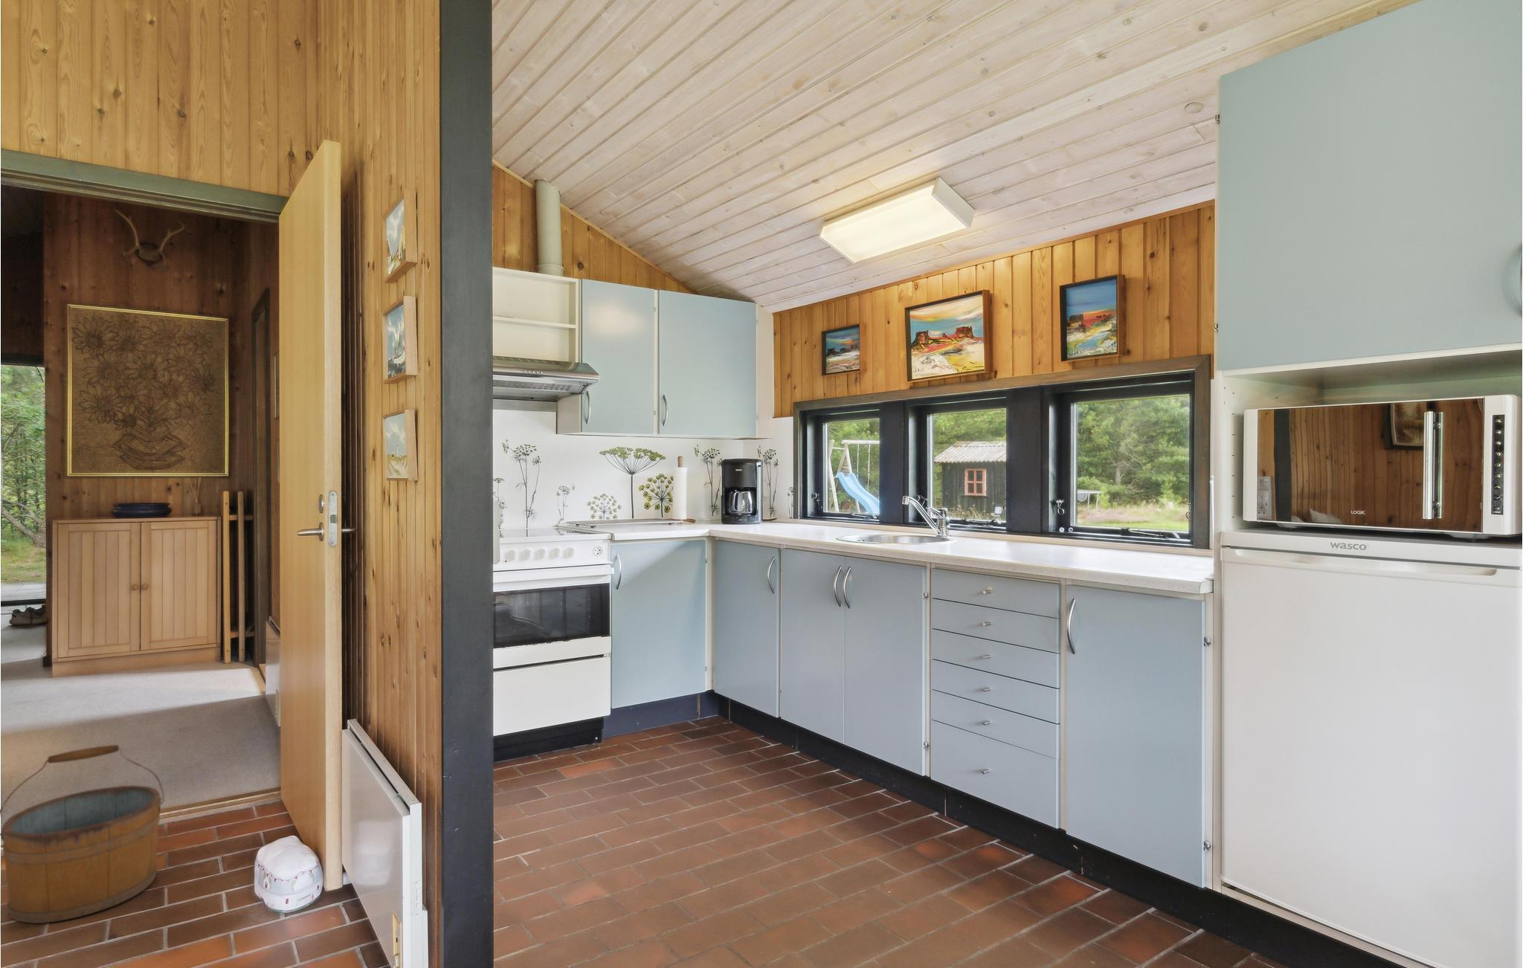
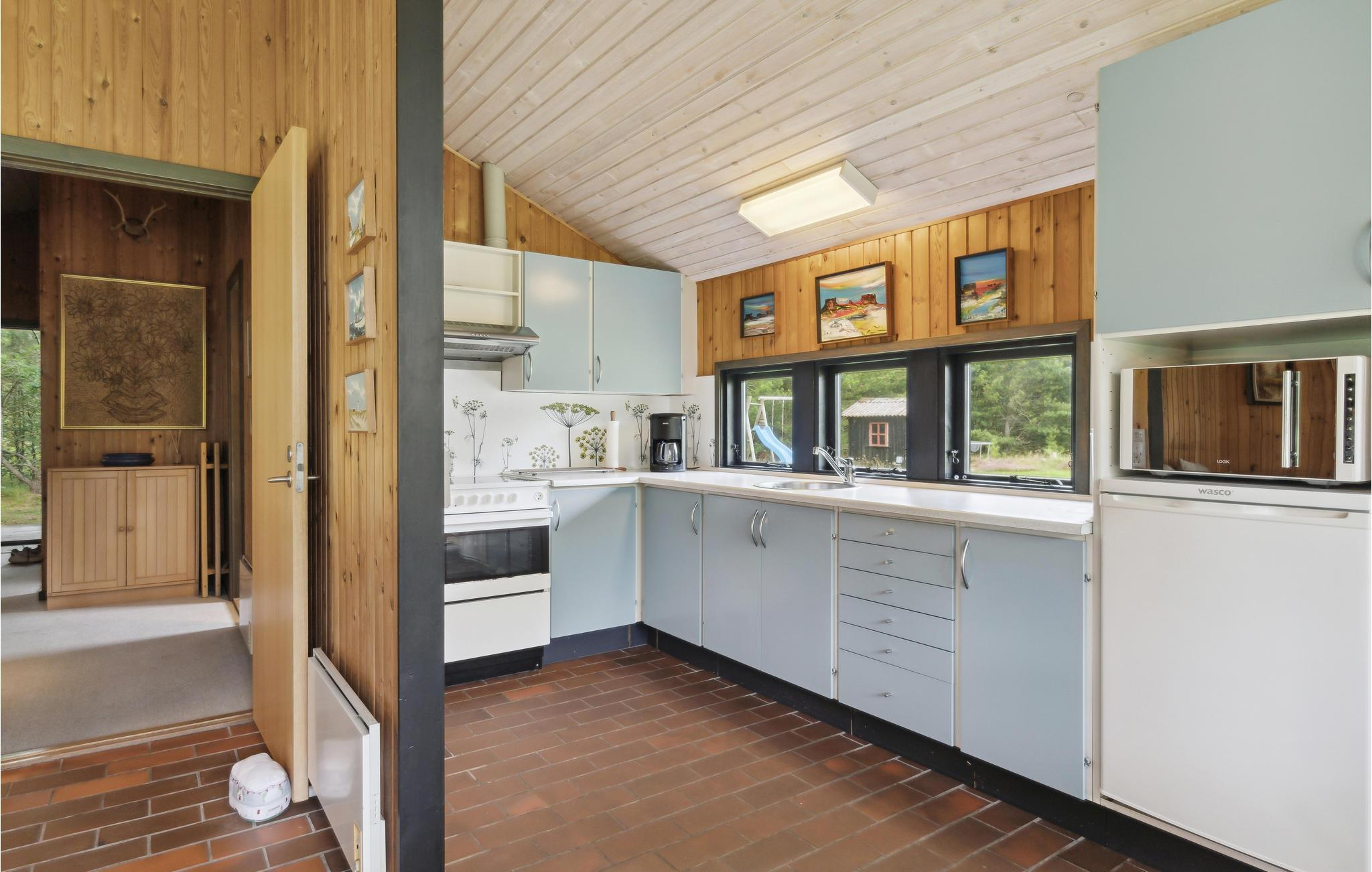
- bucket (84, 820)
